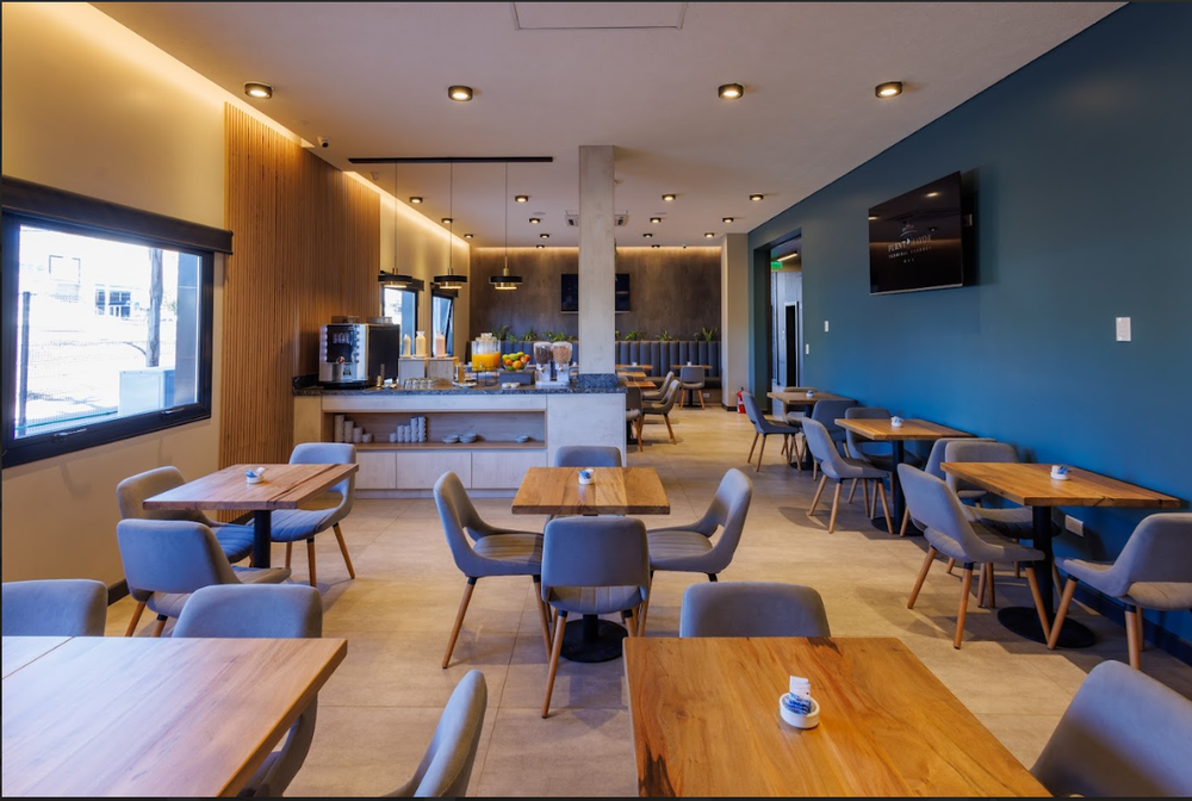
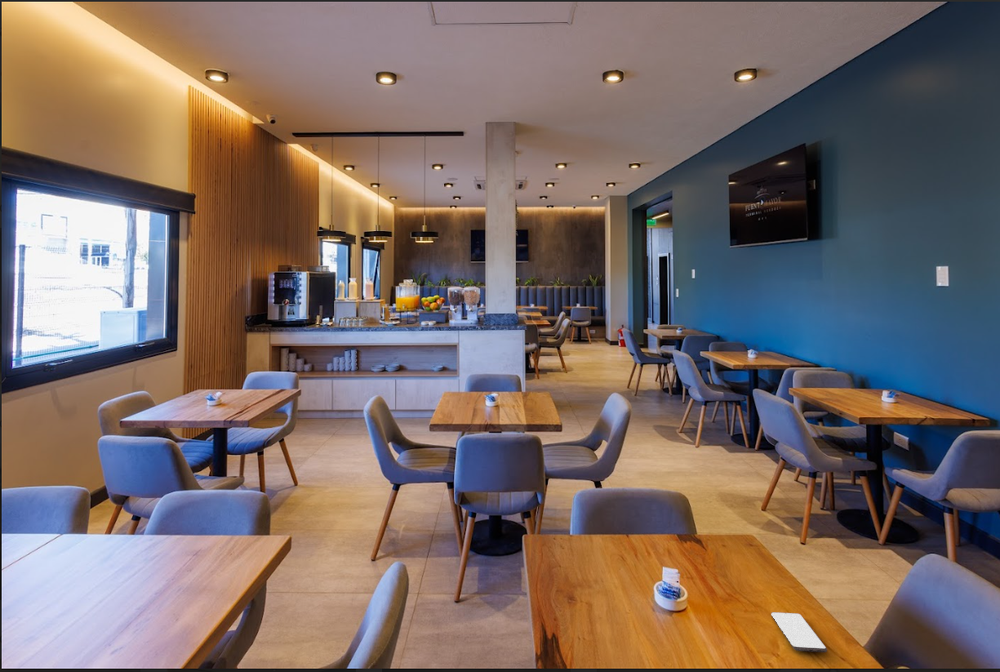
+ smartphone (797, 631)
